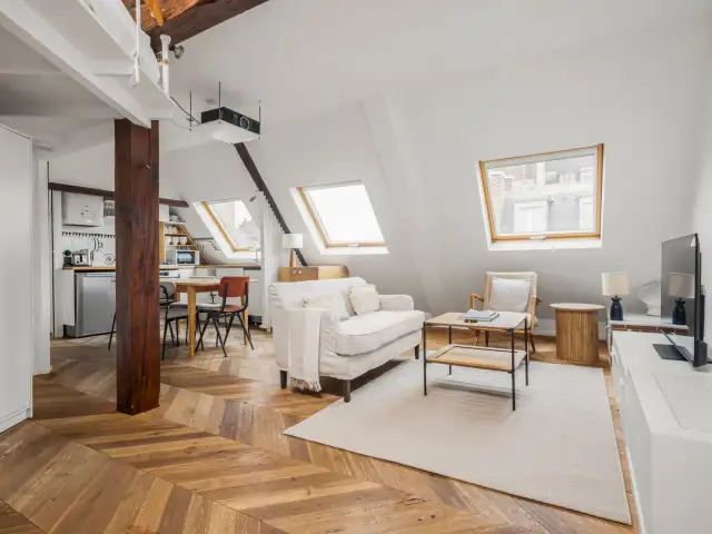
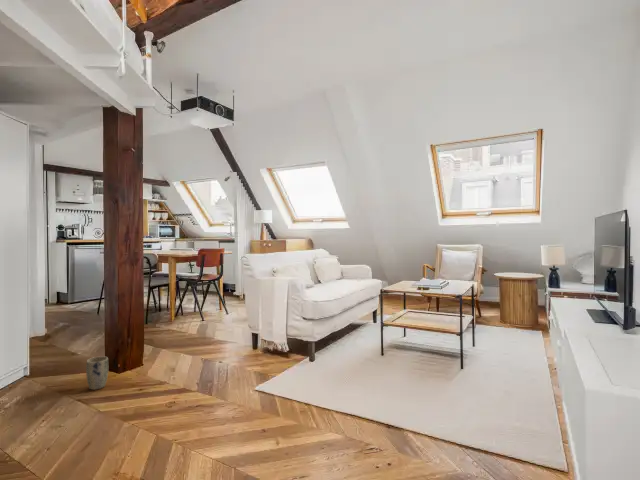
+ plant pot (97, 373)
